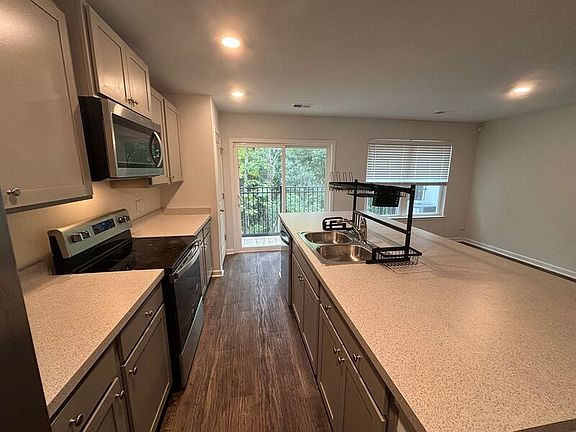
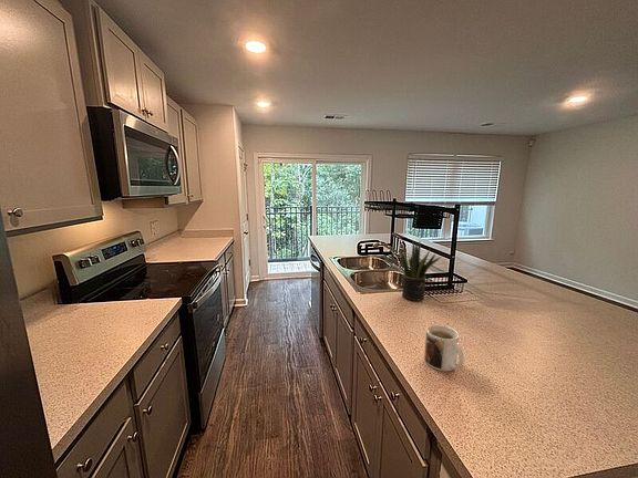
+ potted plant (418, 270)
+ mug (442, 349)
